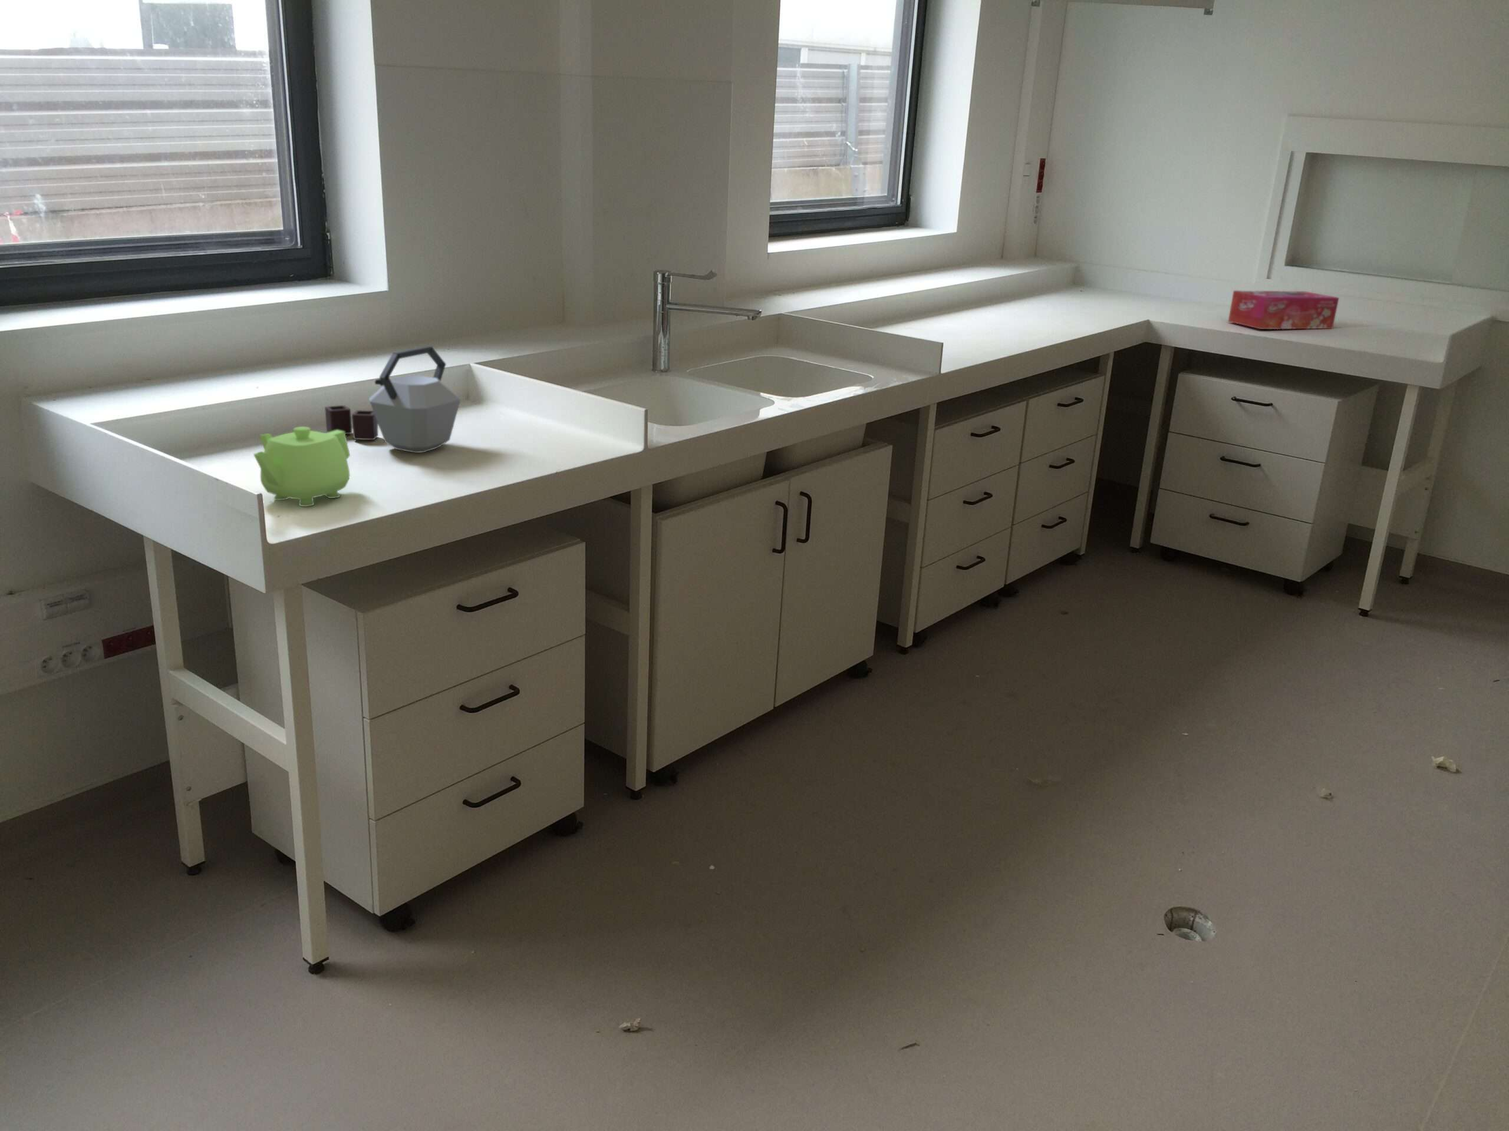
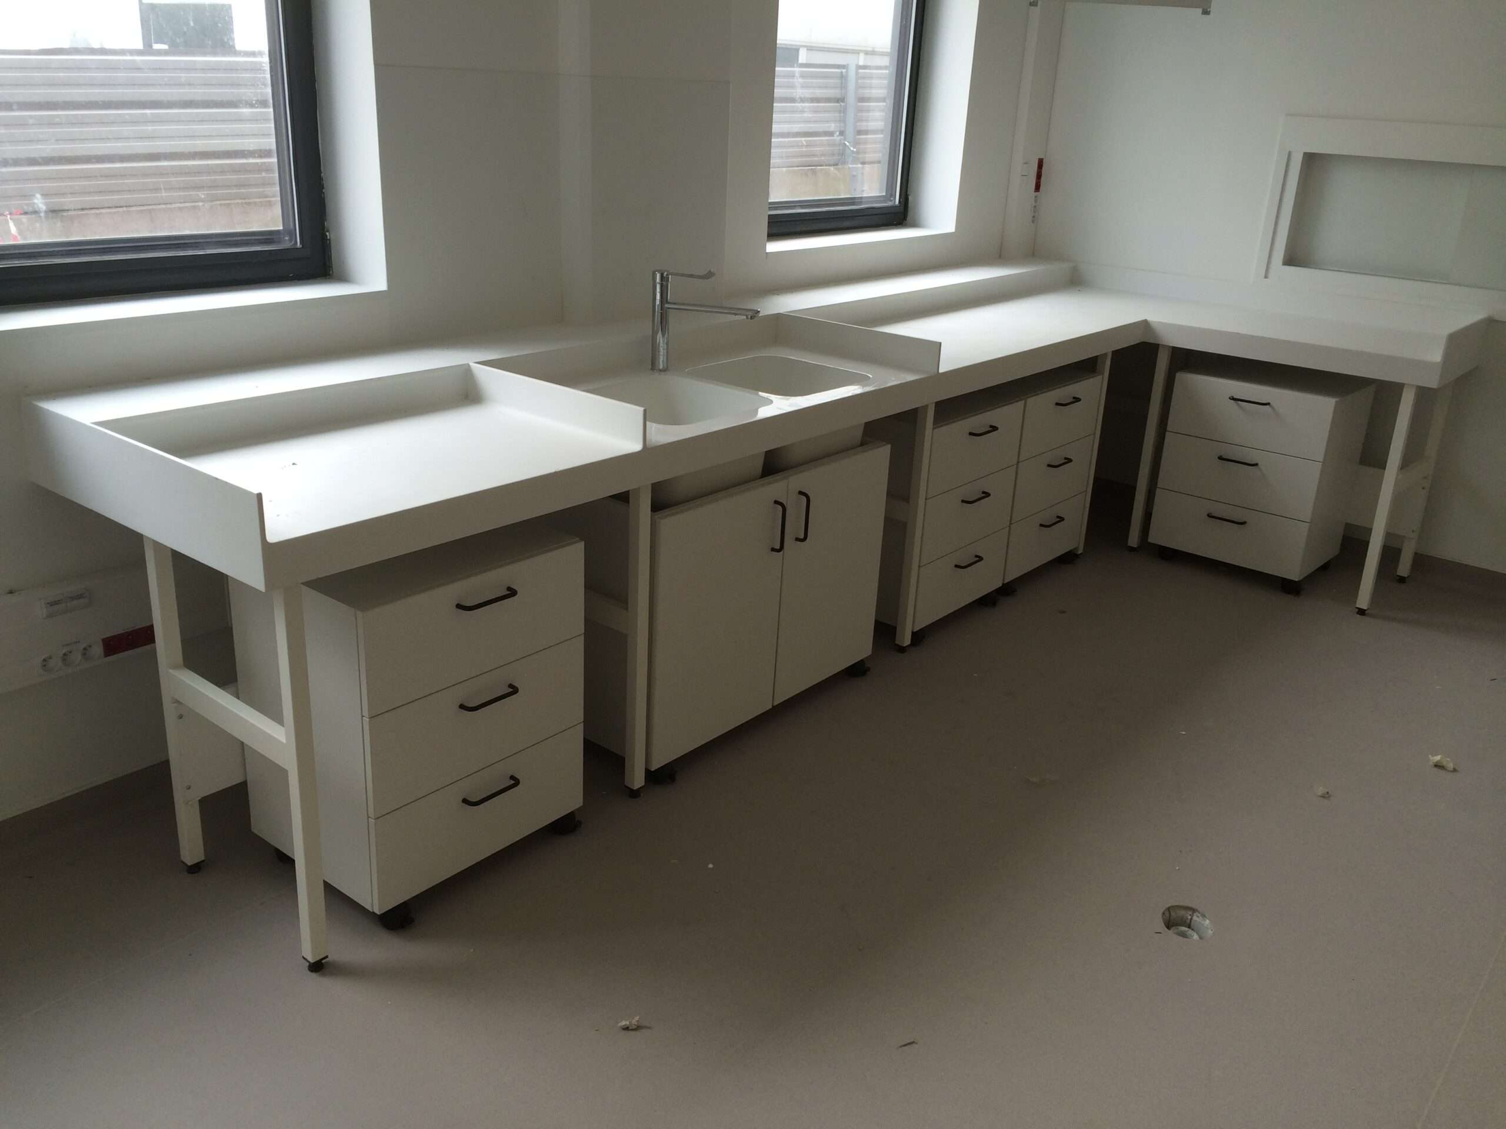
- tissue box (1283, 309)
- teapot (296, 461)
- kettle (383, 393)
